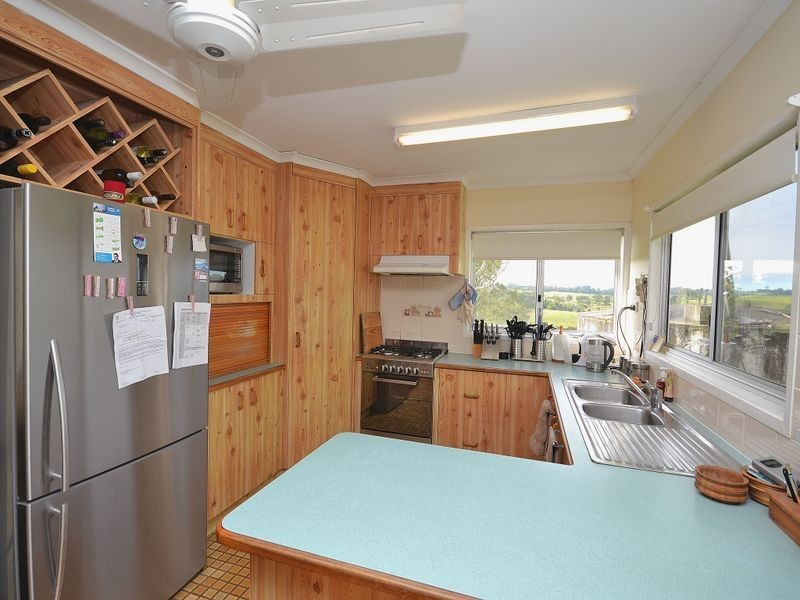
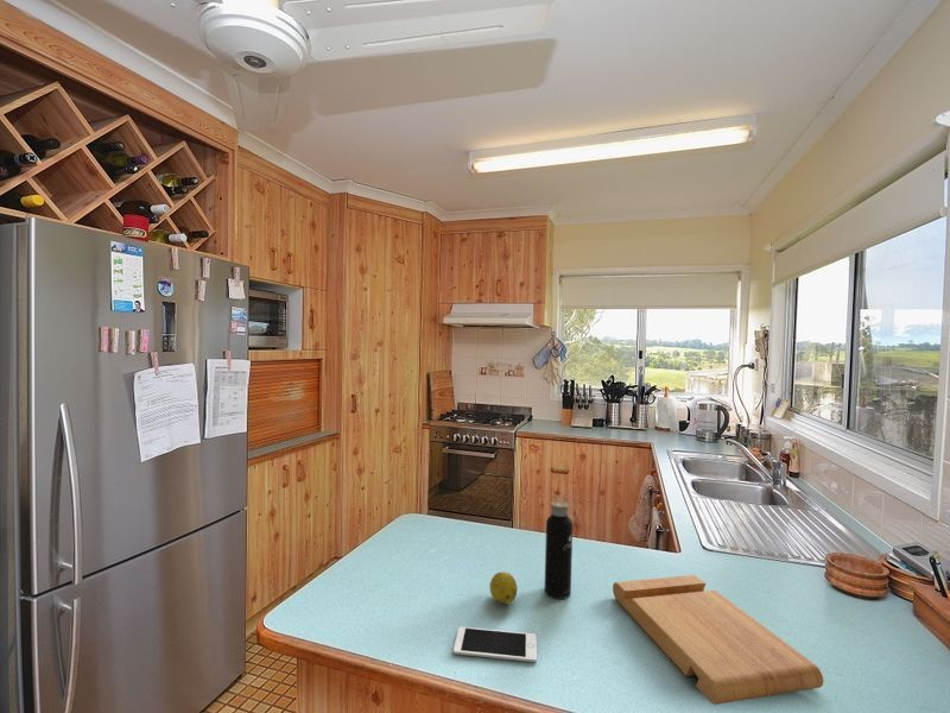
+ cutting board (701, 626)
+ fruit (502, 586)
+ water bottle (558, 543)
+ cell phone (495, 643)
